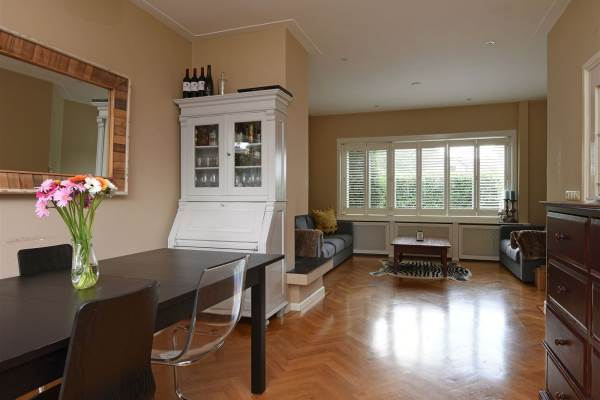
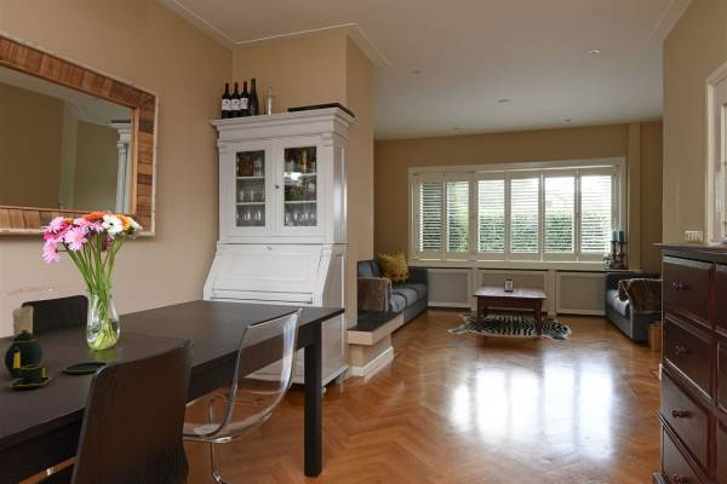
+ candle (22, 322)
+ teapot (41, 352)
